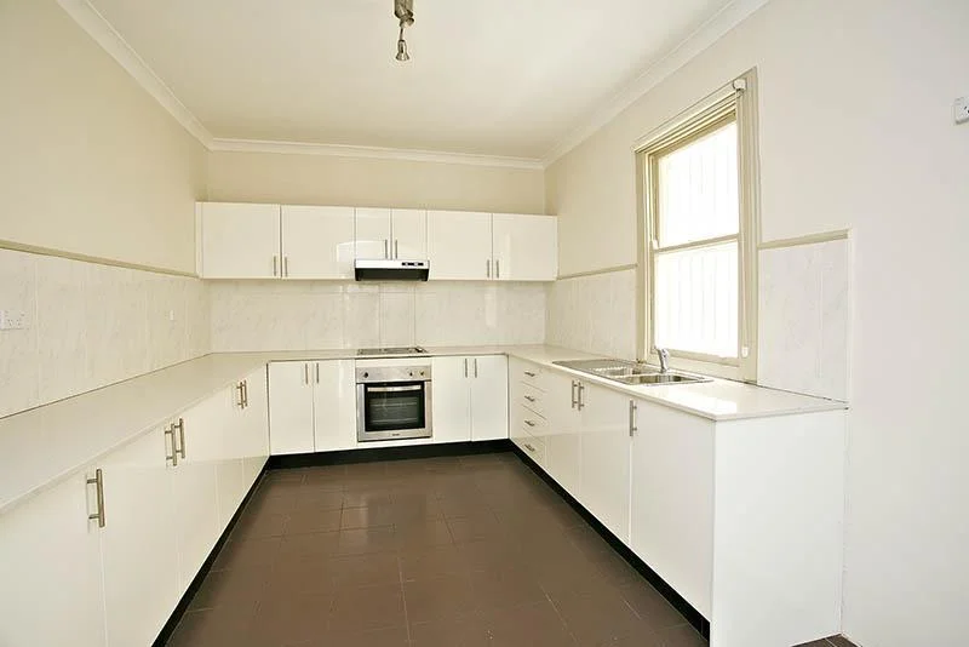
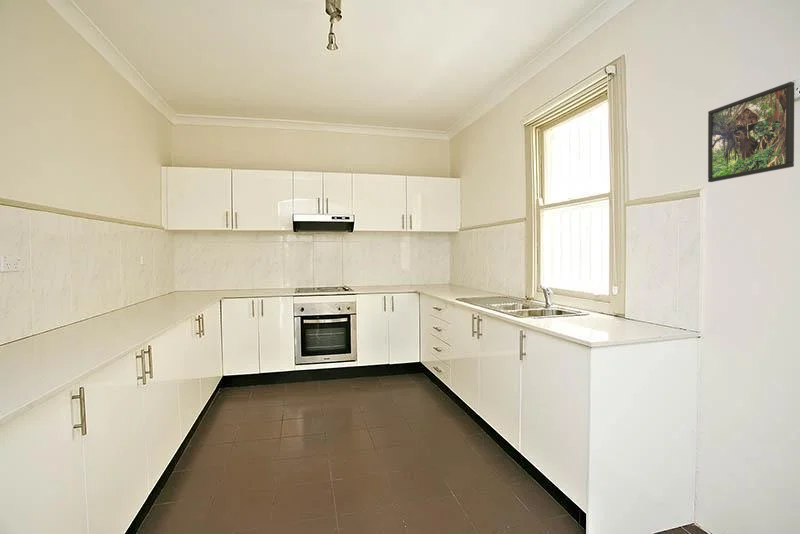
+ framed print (747, 136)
